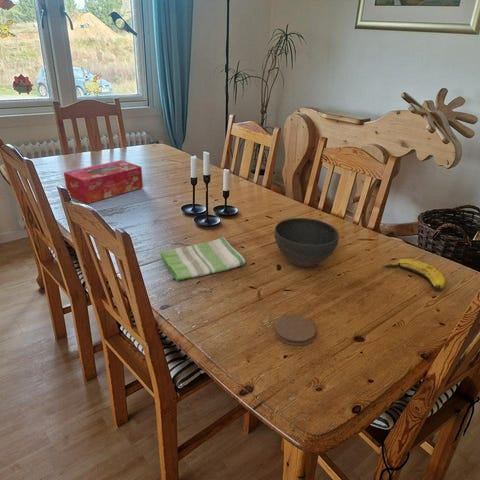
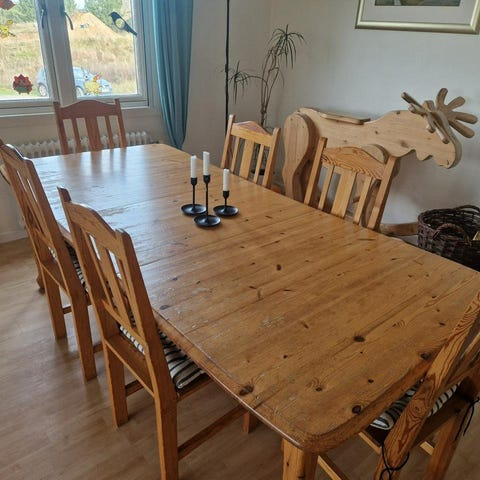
- bowl (304, 247)
- coaster (294, 329)
- banana (417, 270)
- tissue box (105, 180)
- dish towel (202, 257)
